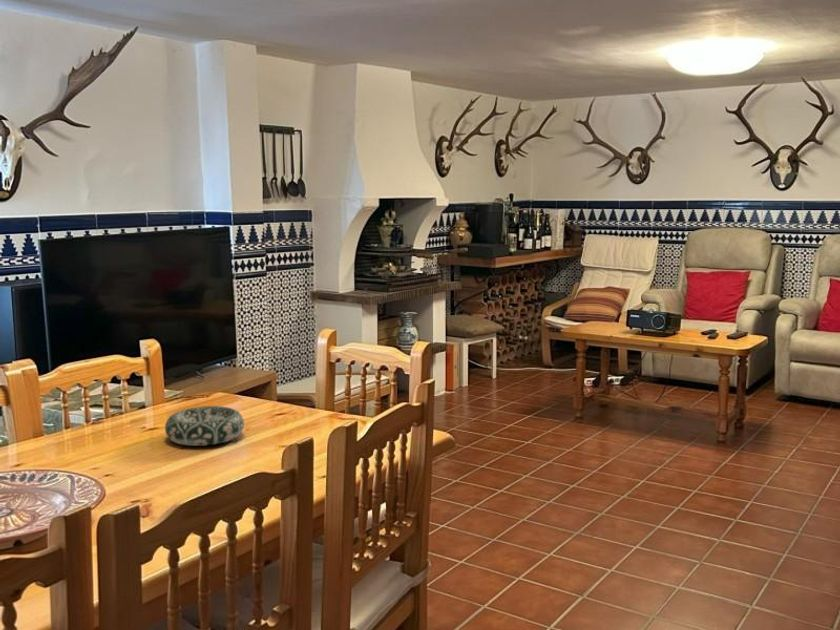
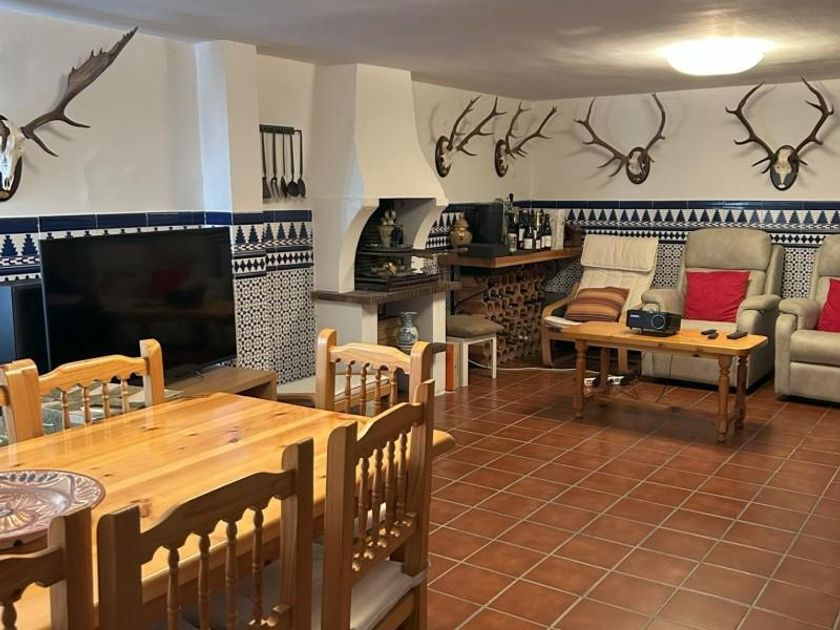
- decorative bowl (204, 425)
